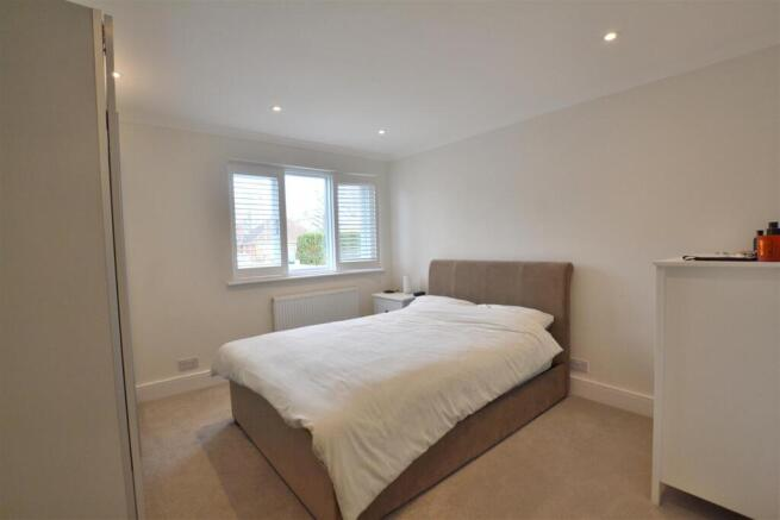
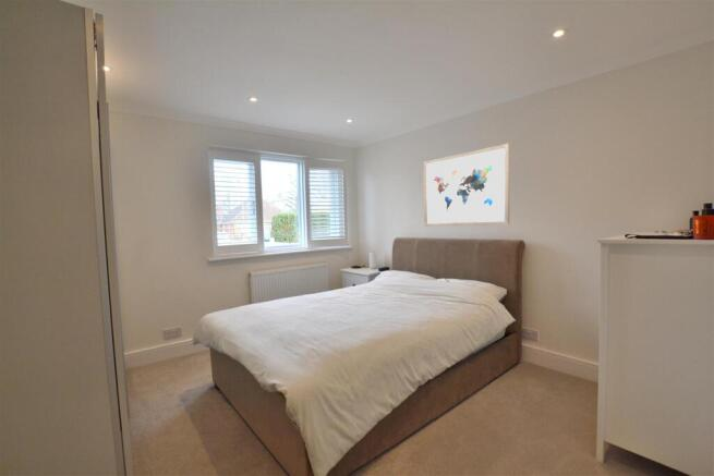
+ wall art (461, 190)
